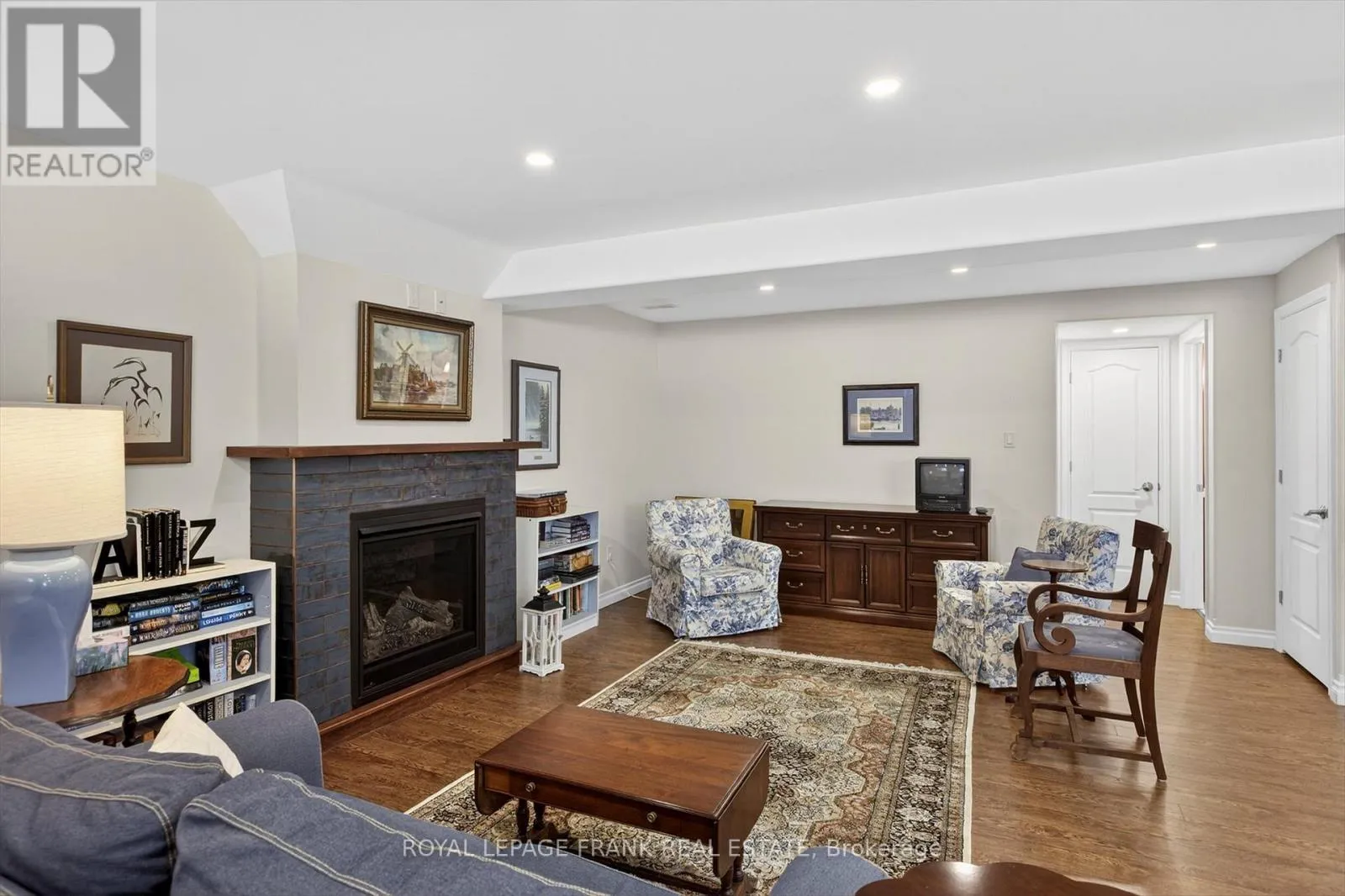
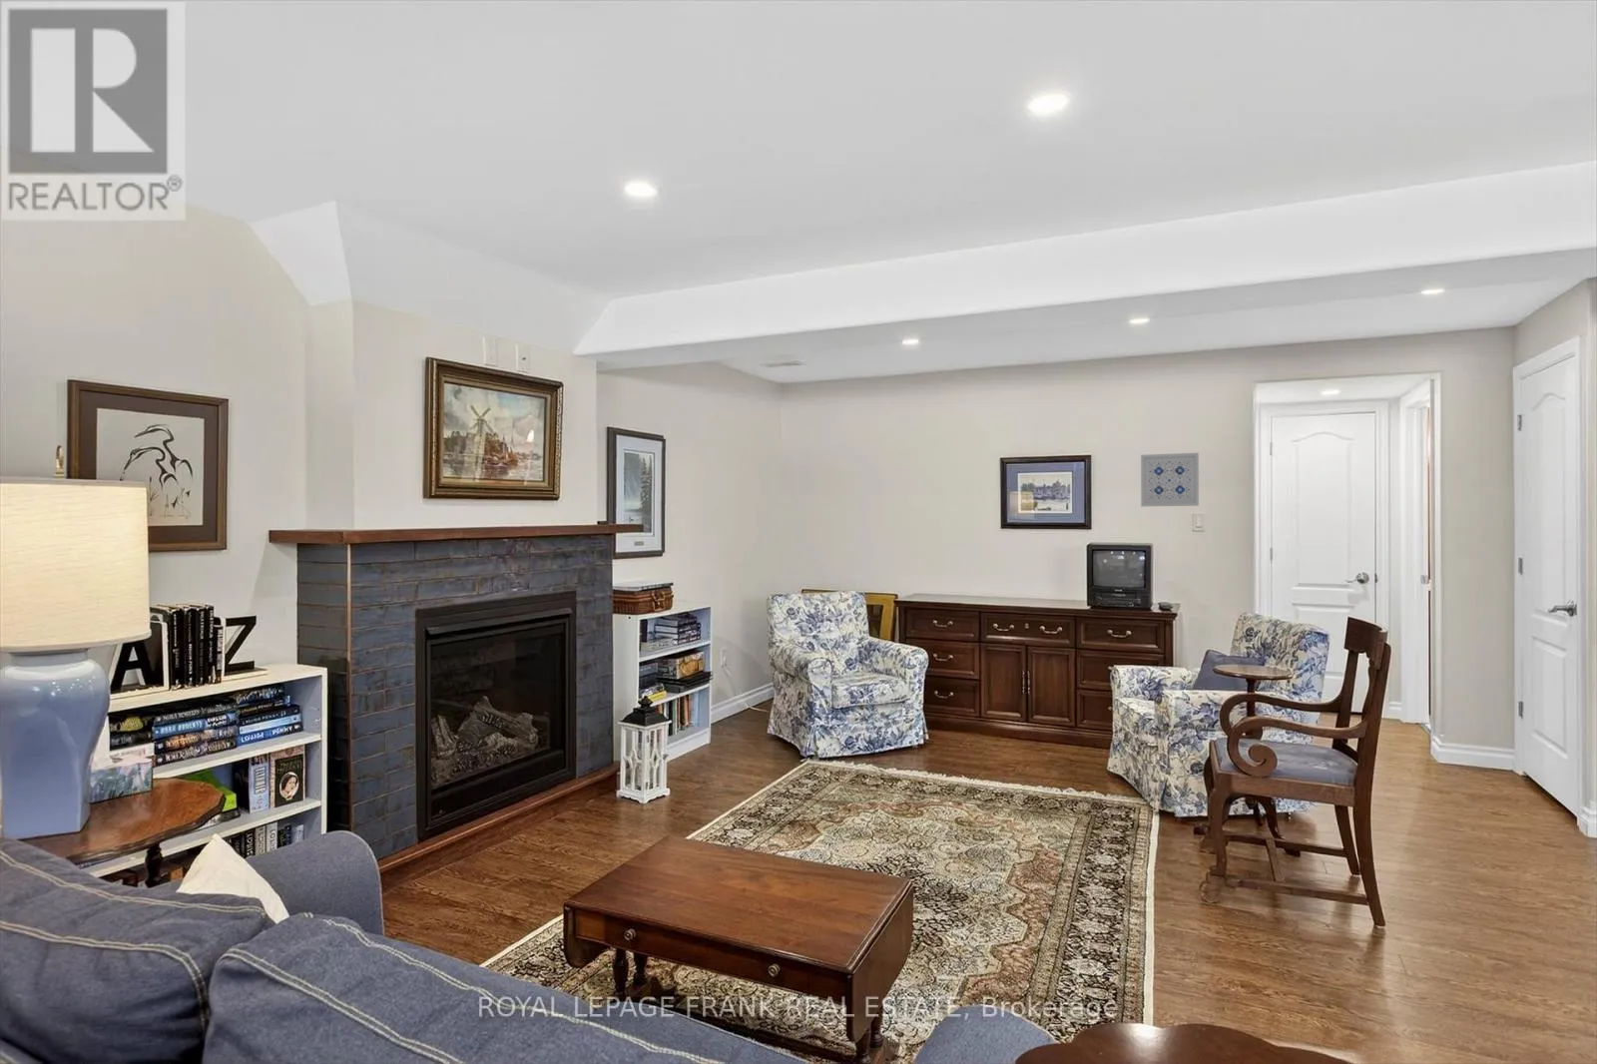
+ wall art (1168, 479)
